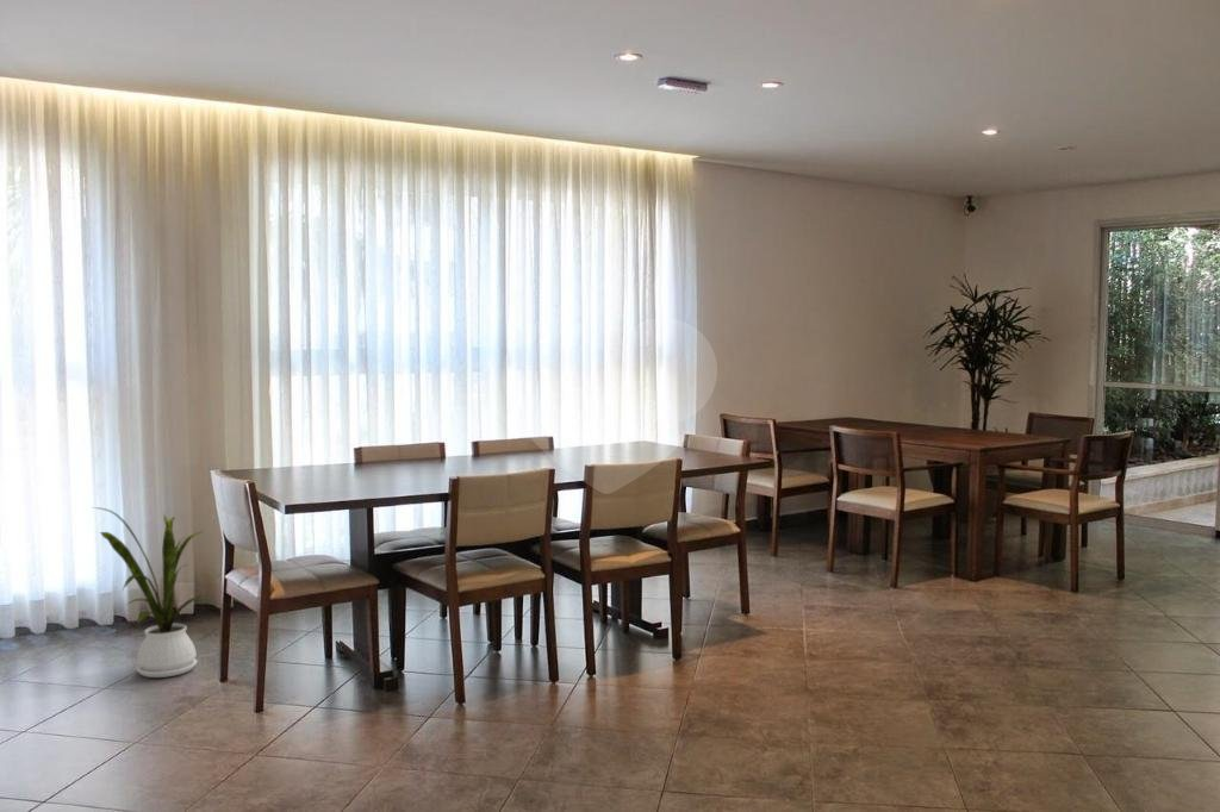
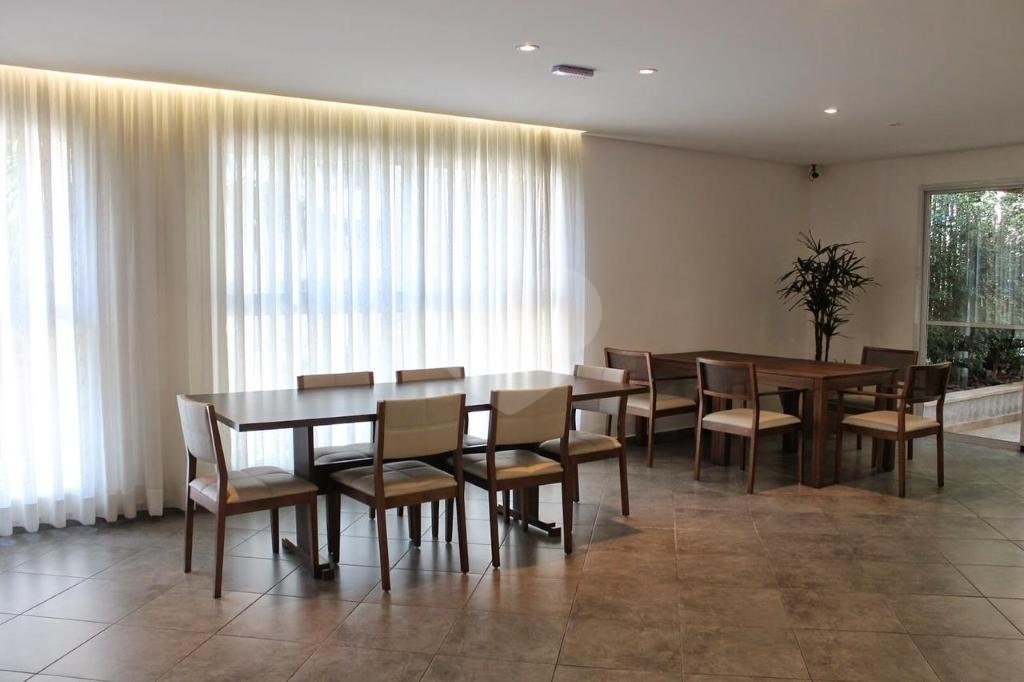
- house plant (156, 586)
